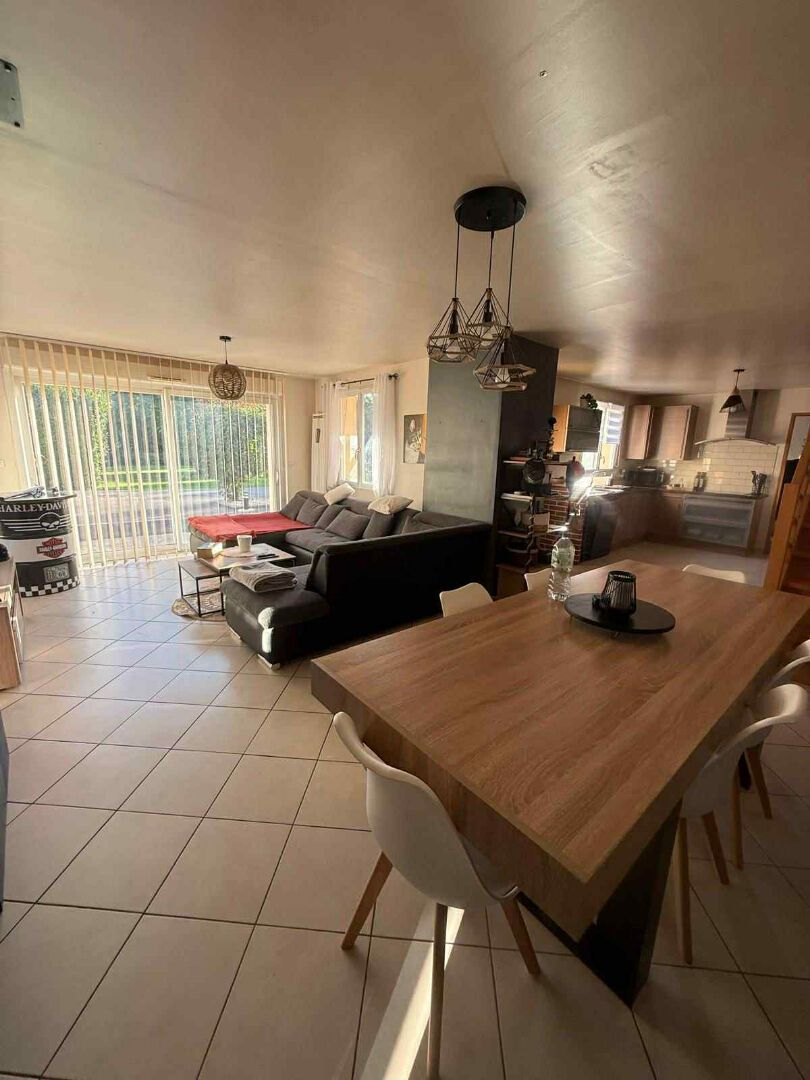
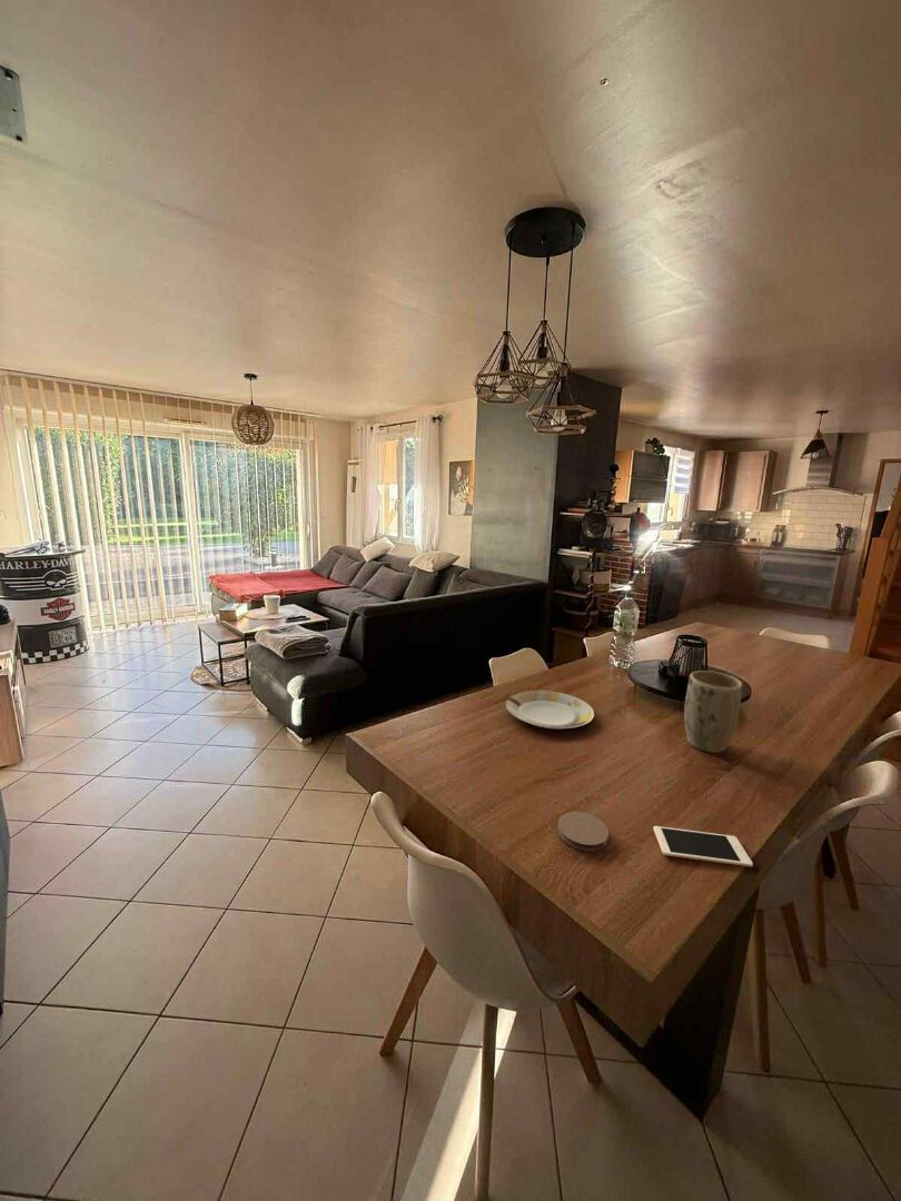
+ coaster (582, 830)
+ plate (548, 711)
+ plant pot (711, 712)
+ cell phone (700, 845)
